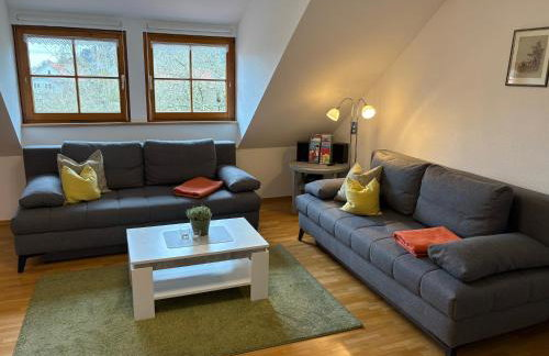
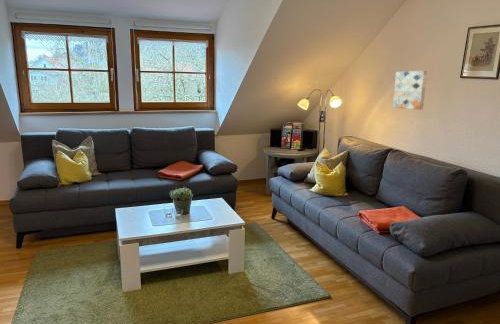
+ wall art (409, 90)
